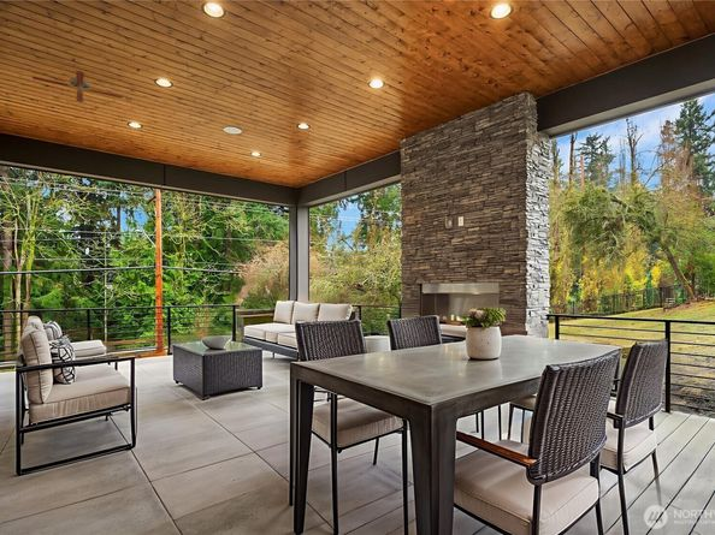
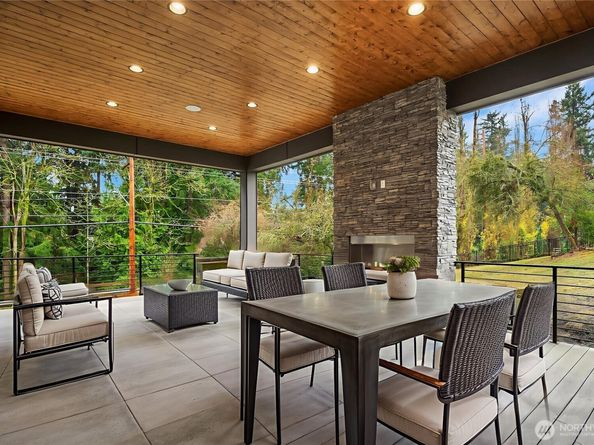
- ceiling fan (79, 87)
